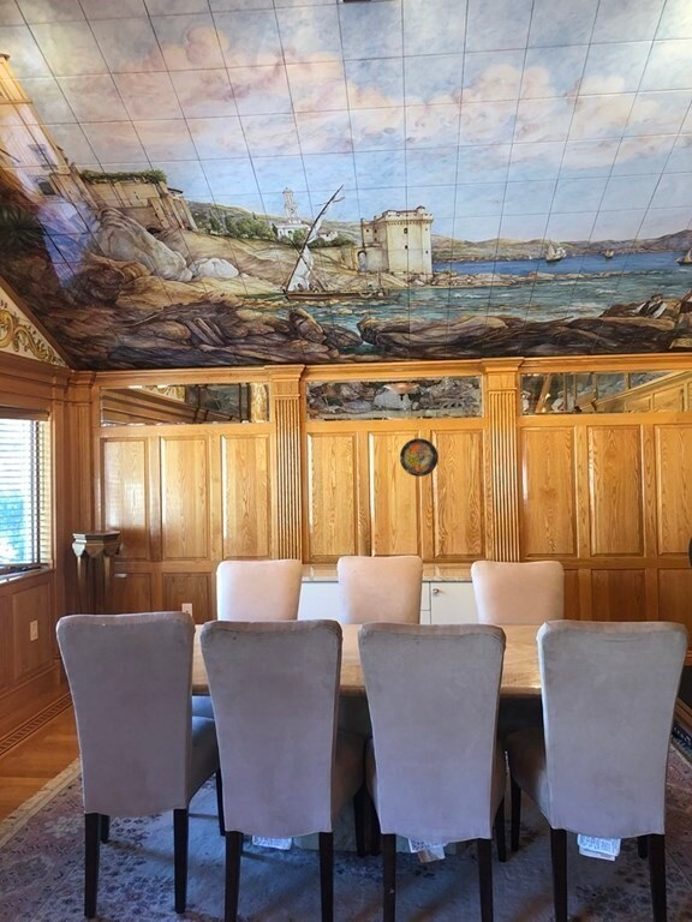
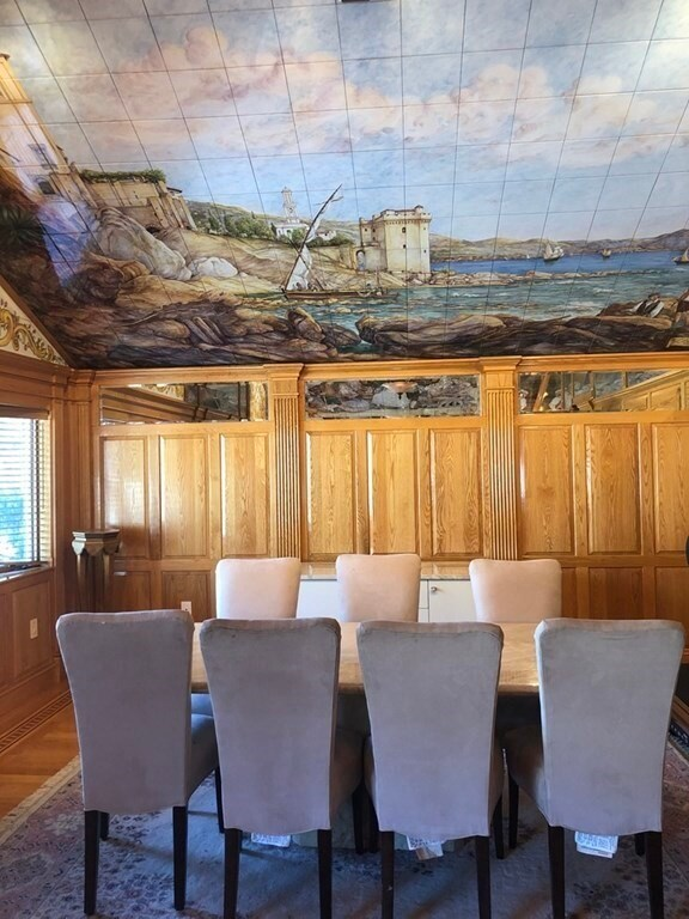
- decorative plate (418, 457)
